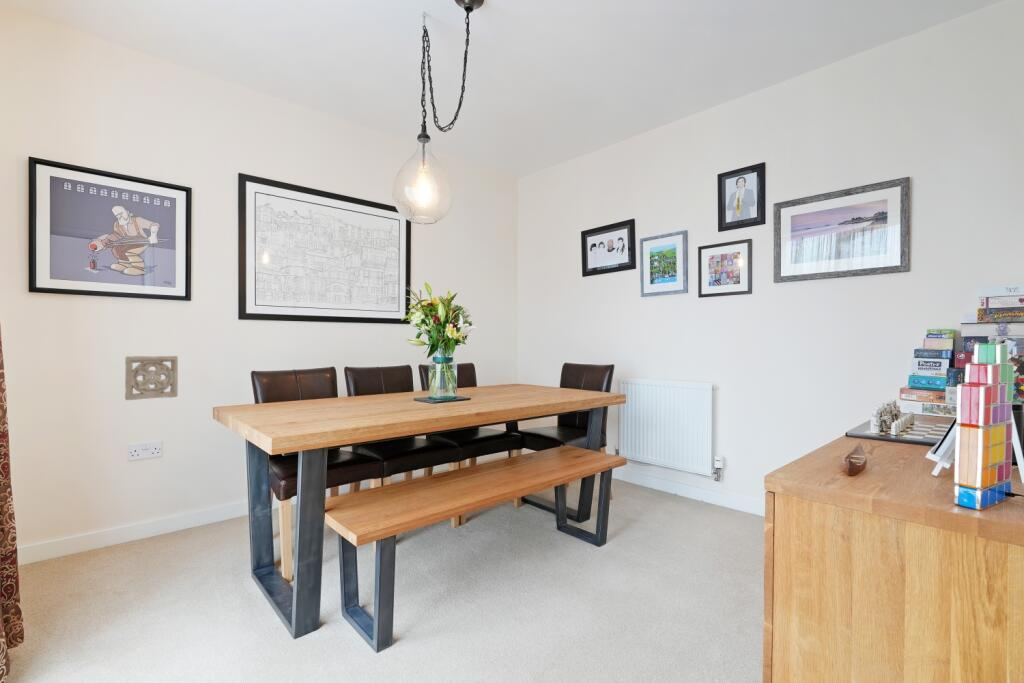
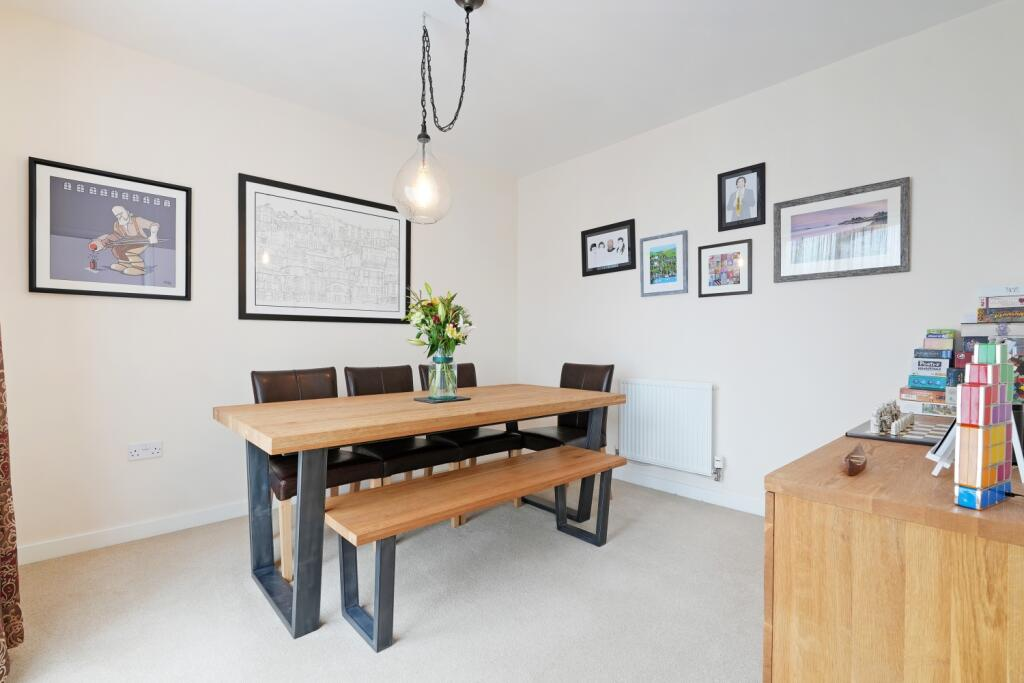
- wall ornament (151, 377)
